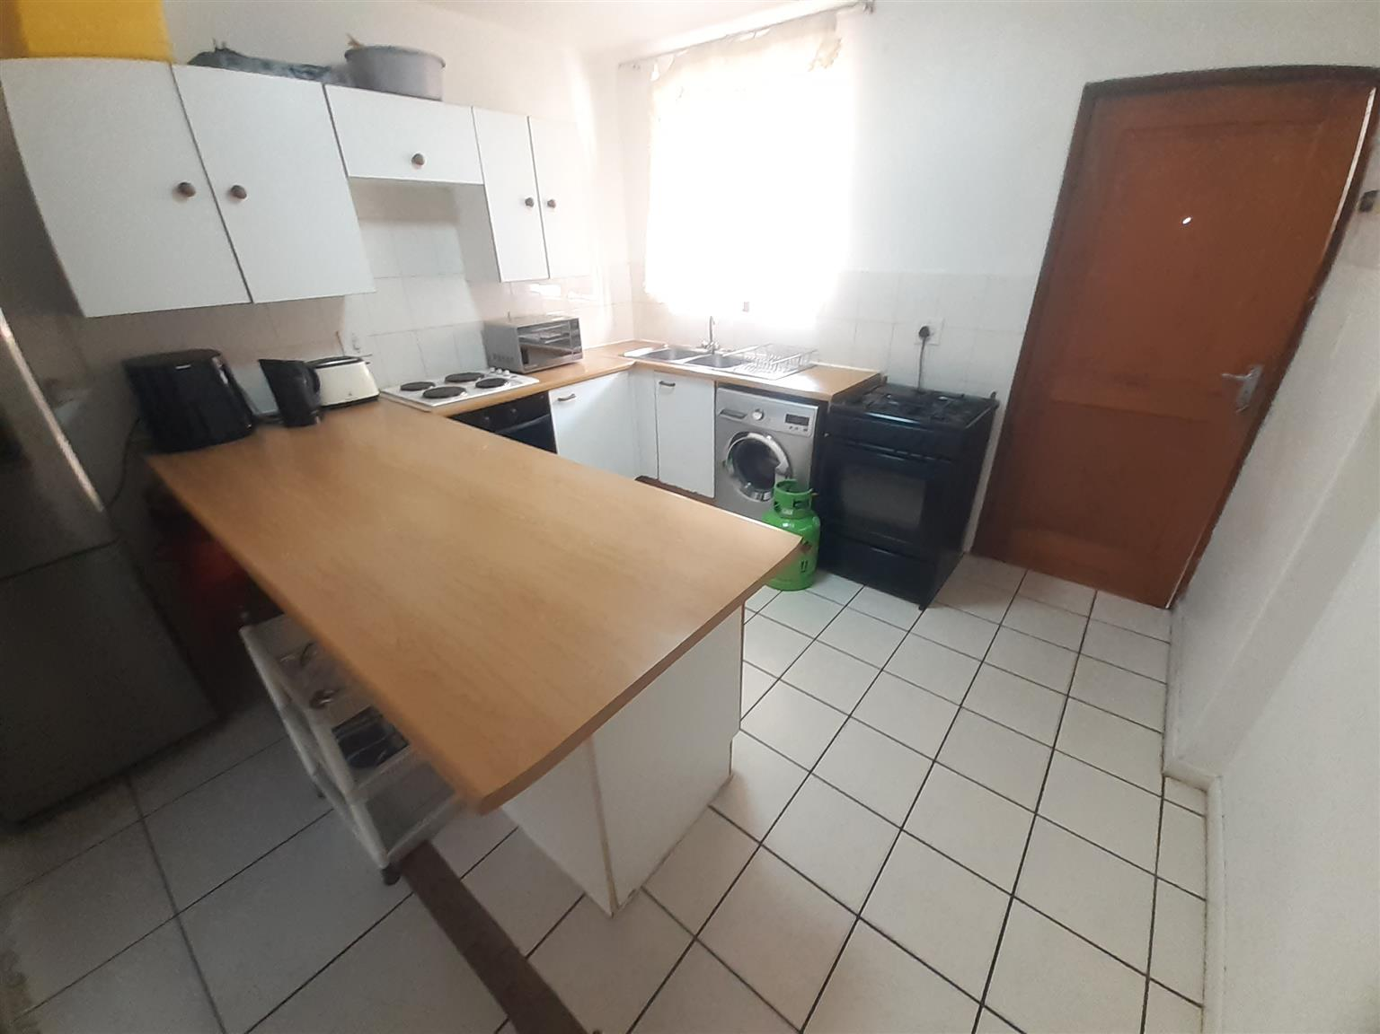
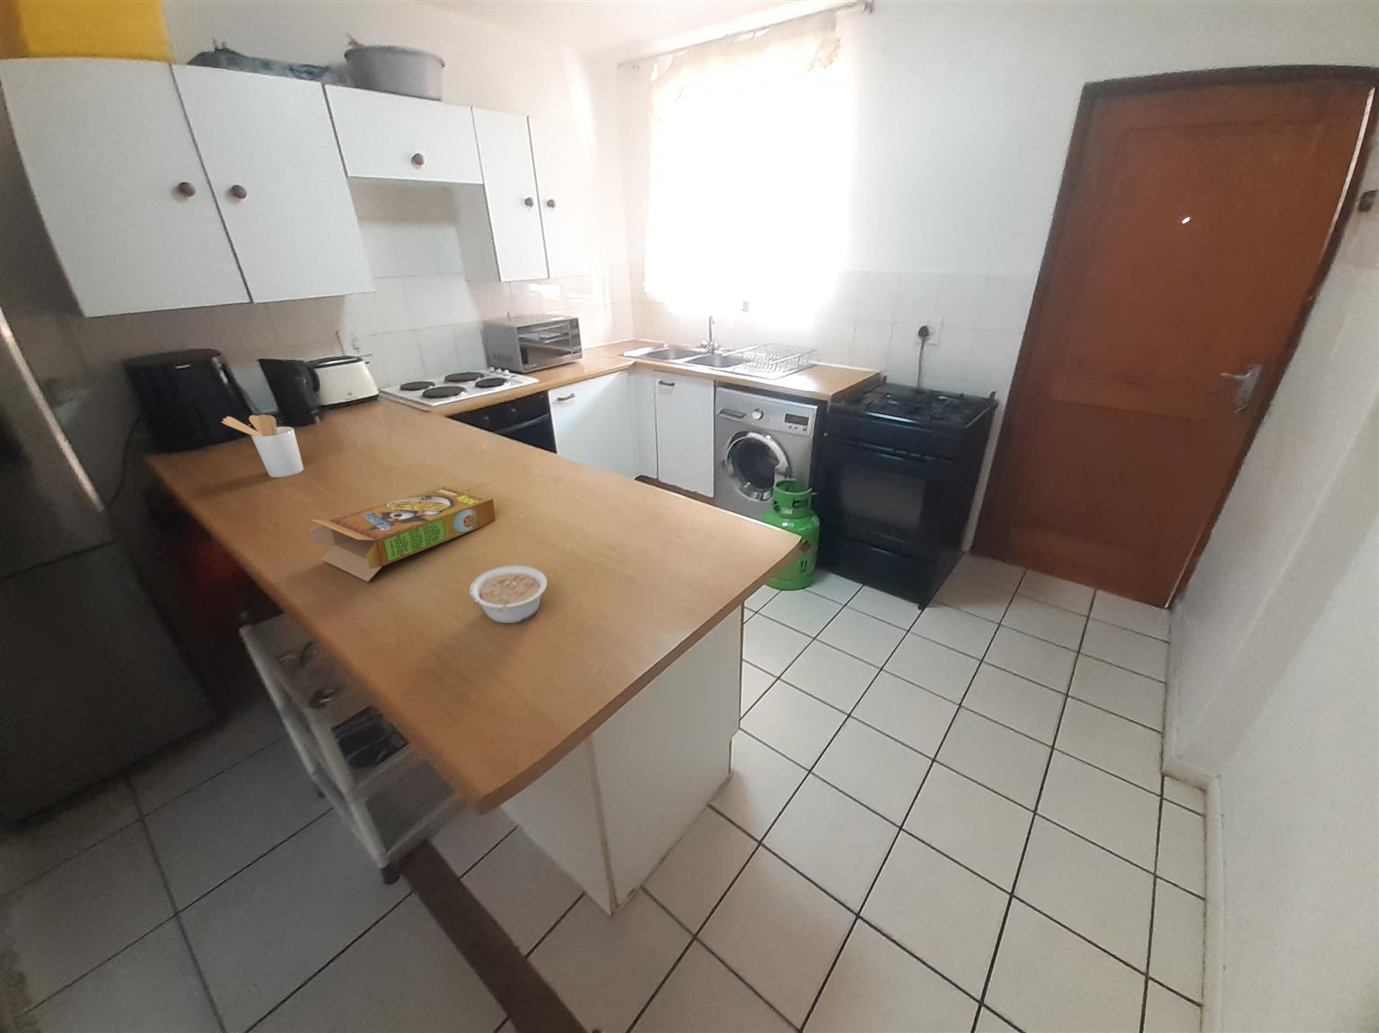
+ legume (511, 596)
+ utensil holder (265, 444)
+ cereal box (409, 520)
